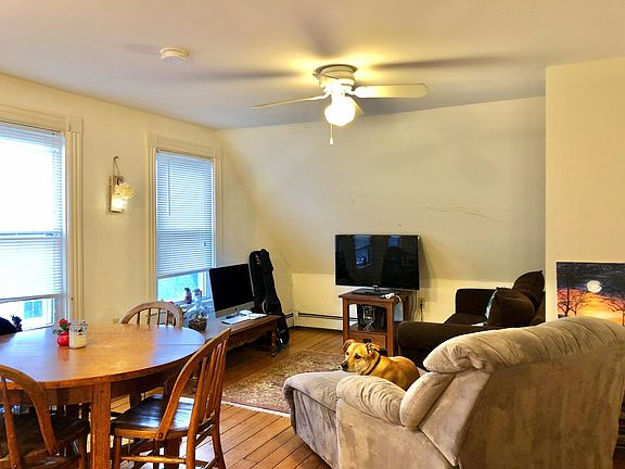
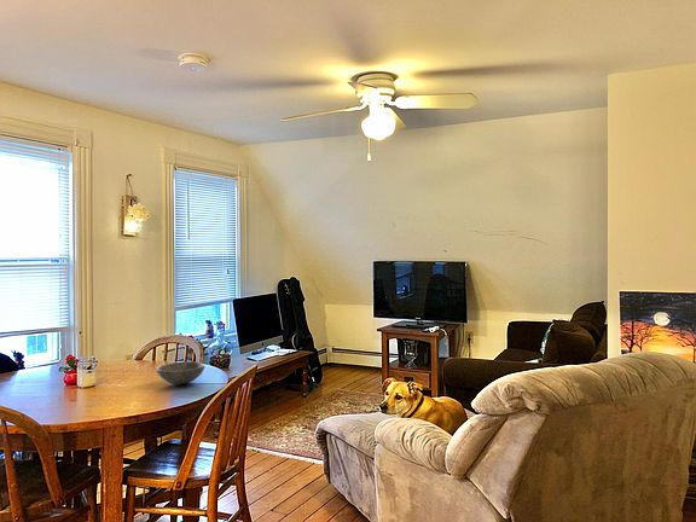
+ bowl (180, 373)
